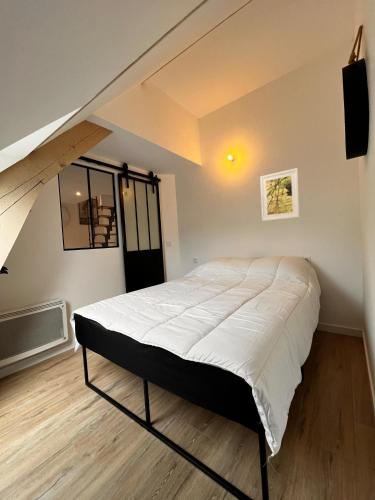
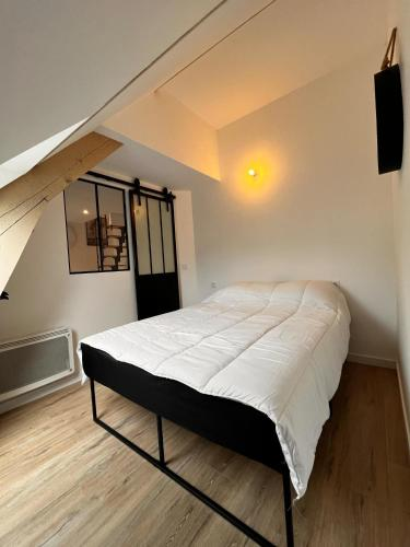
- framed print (279, 196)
